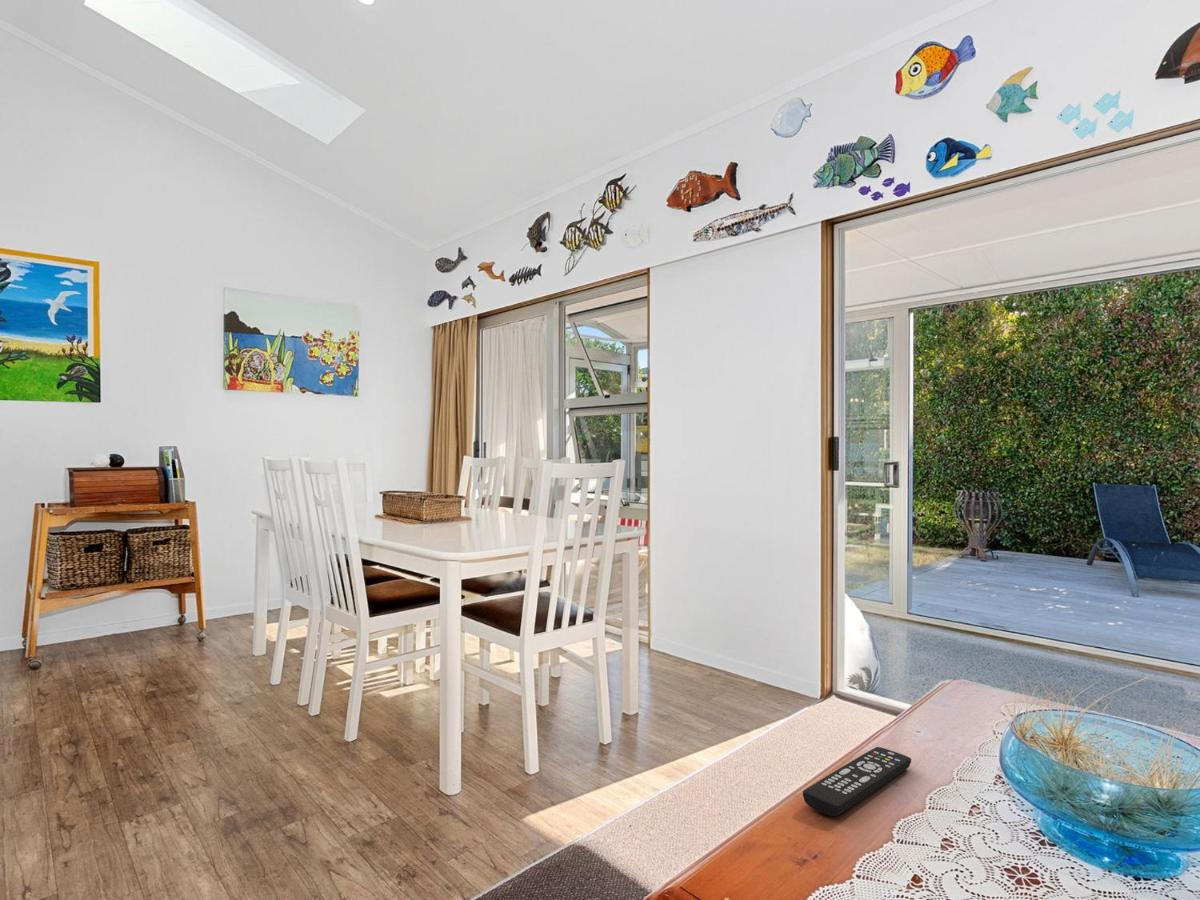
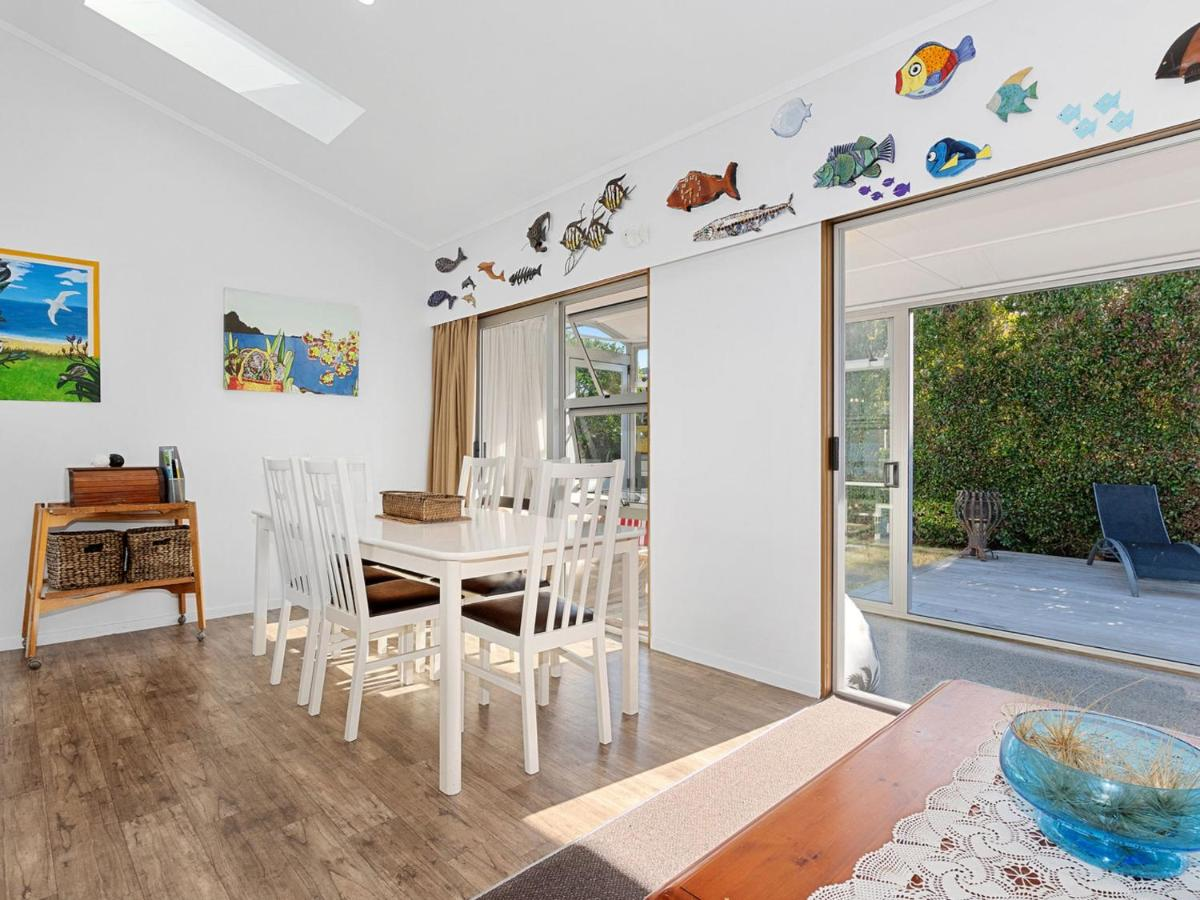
- remote control (859, 779)
